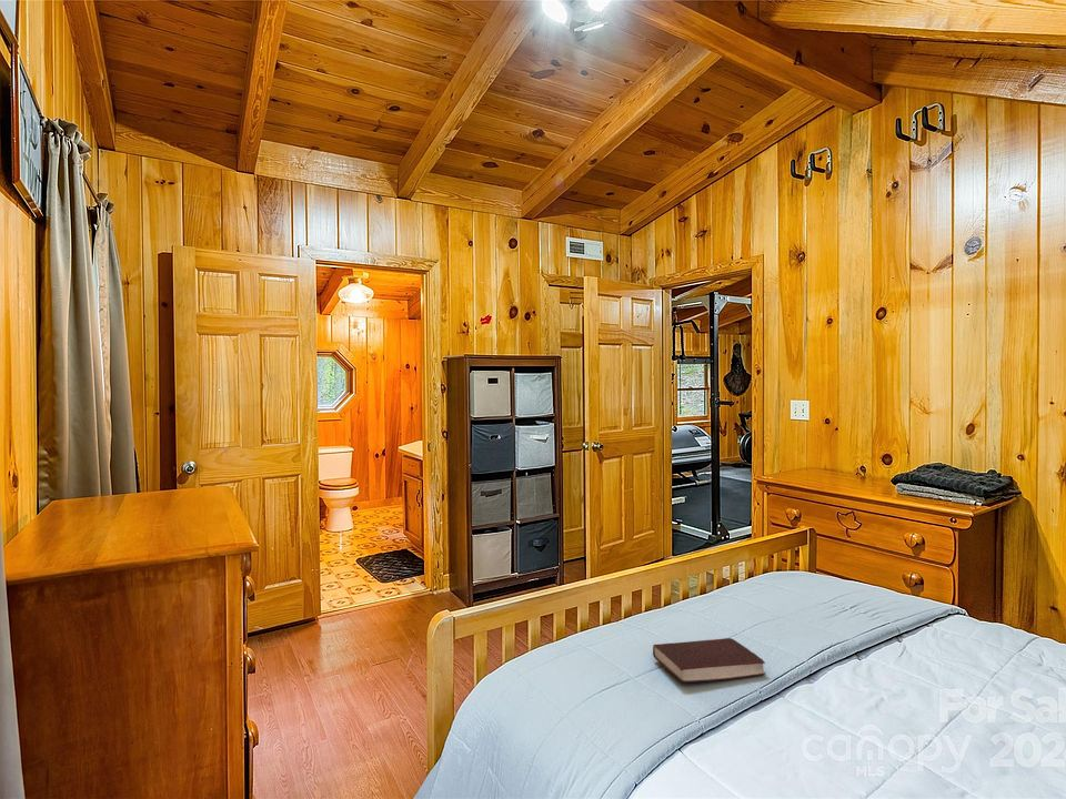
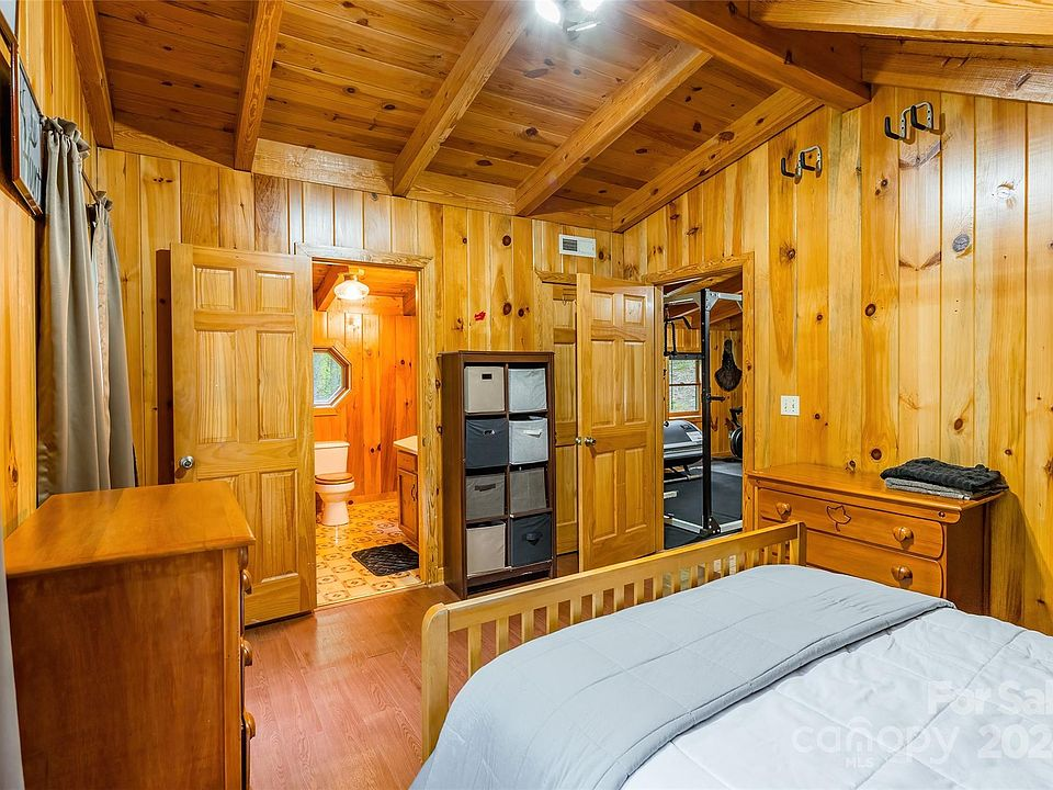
- book (707, 657)
